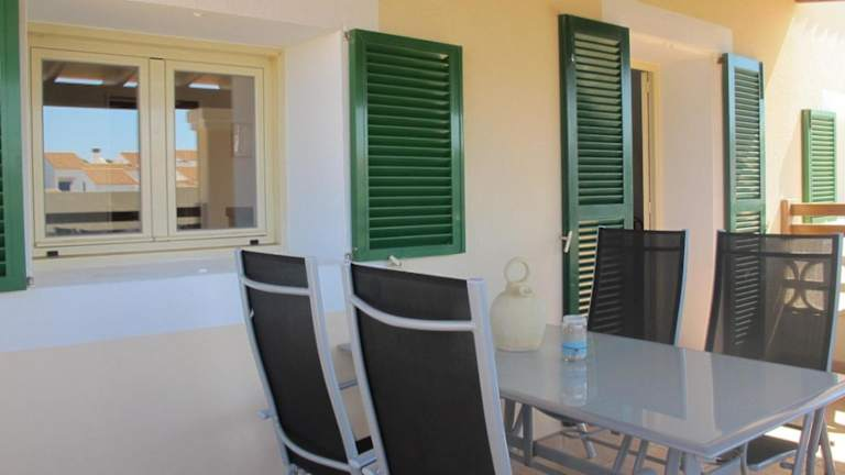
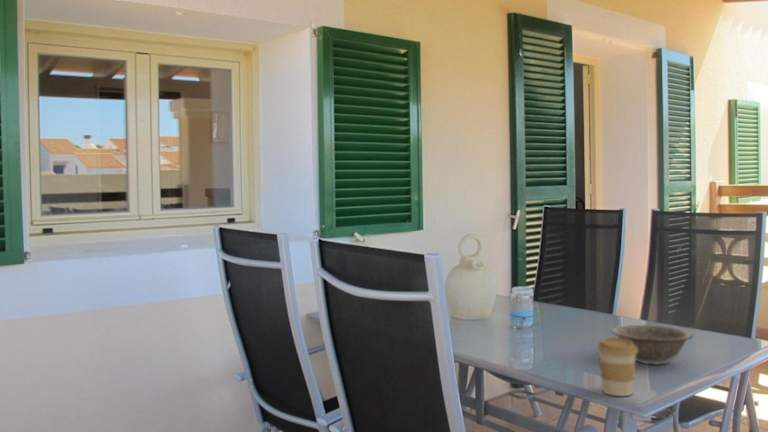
+ decorative bowl (651, 346)
+ coffee cup (617, 366)
